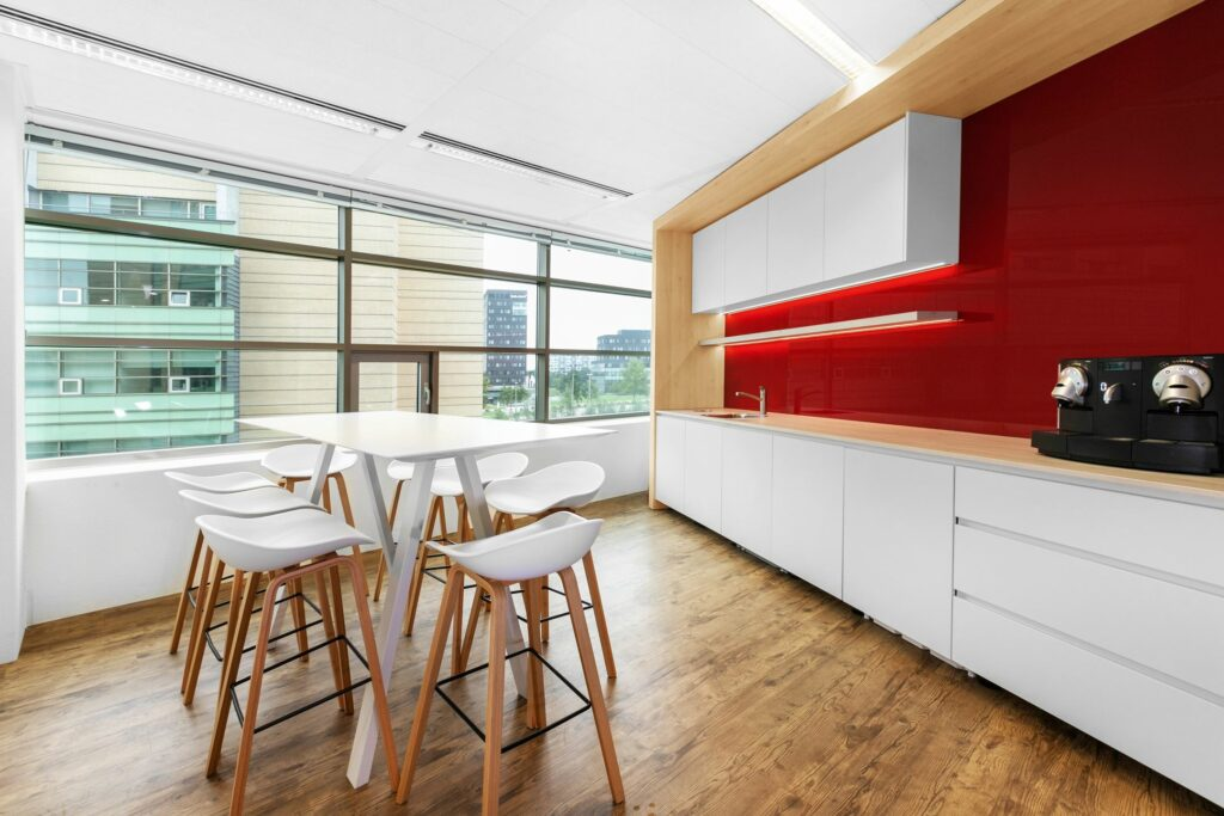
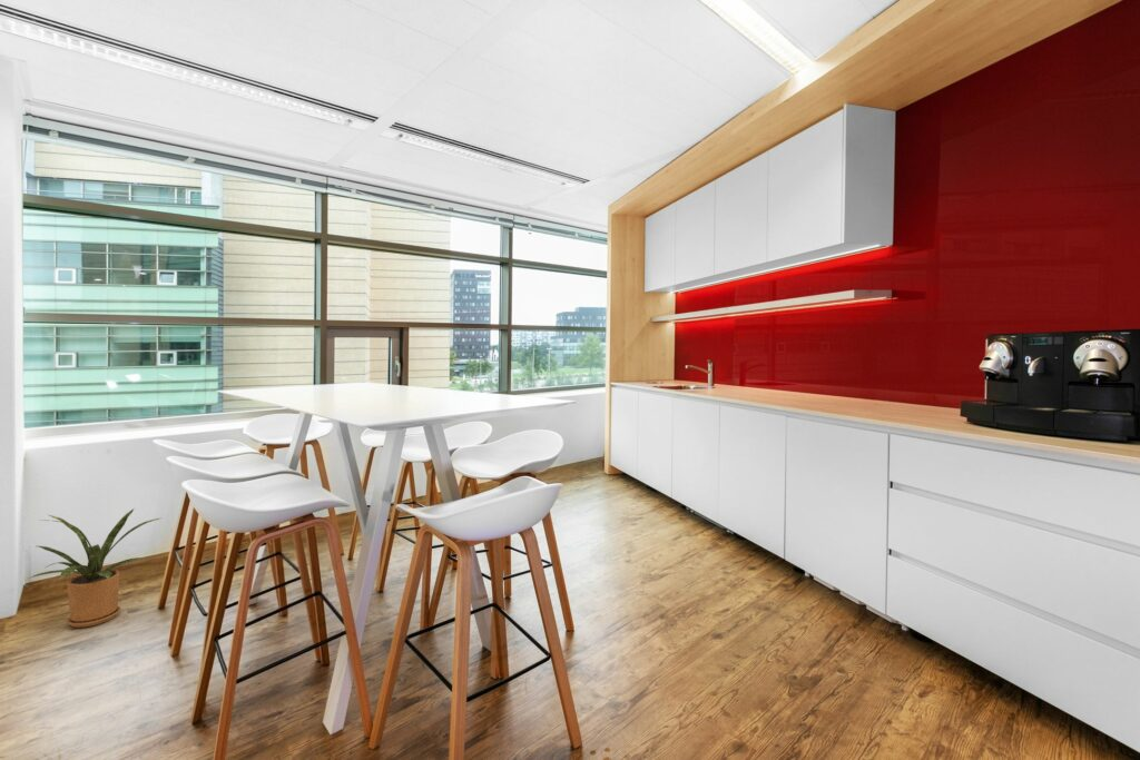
+ house plant (91, 567)
